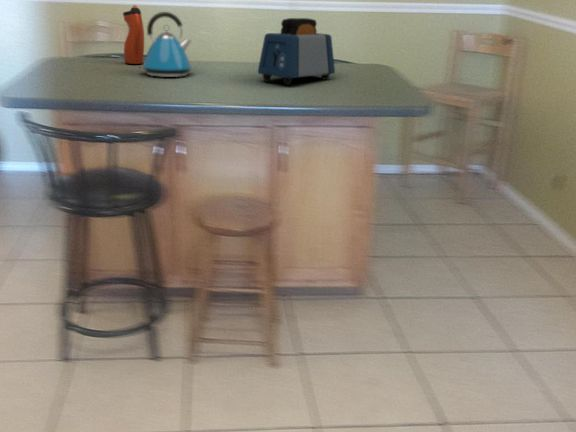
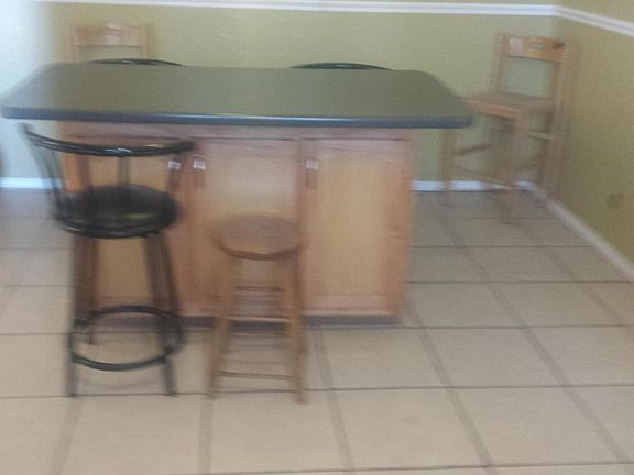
- toaster (297, 49)
- kettle (165, 43)
- water bottle (133, 34)
